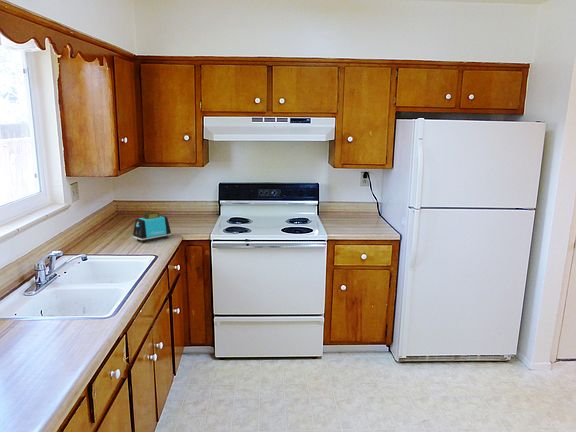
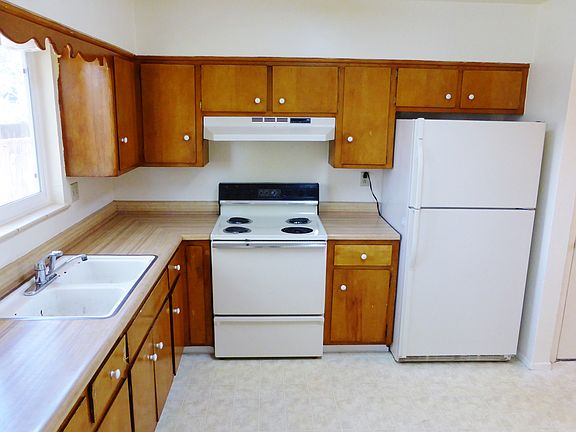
- toaster (151, 225)
